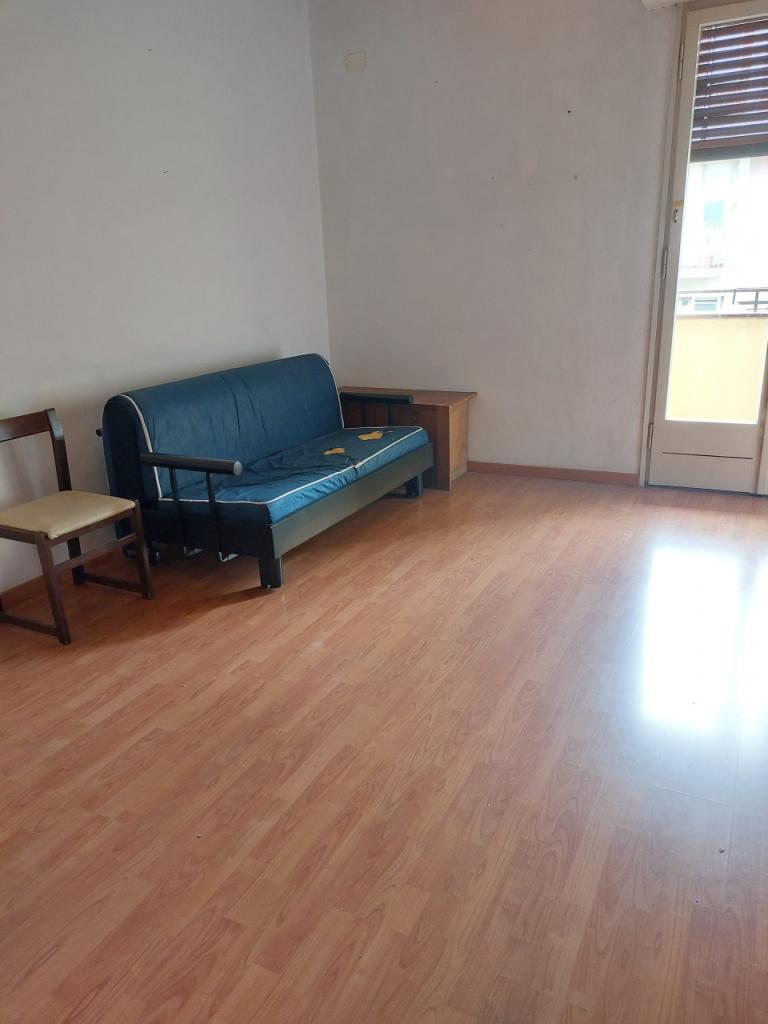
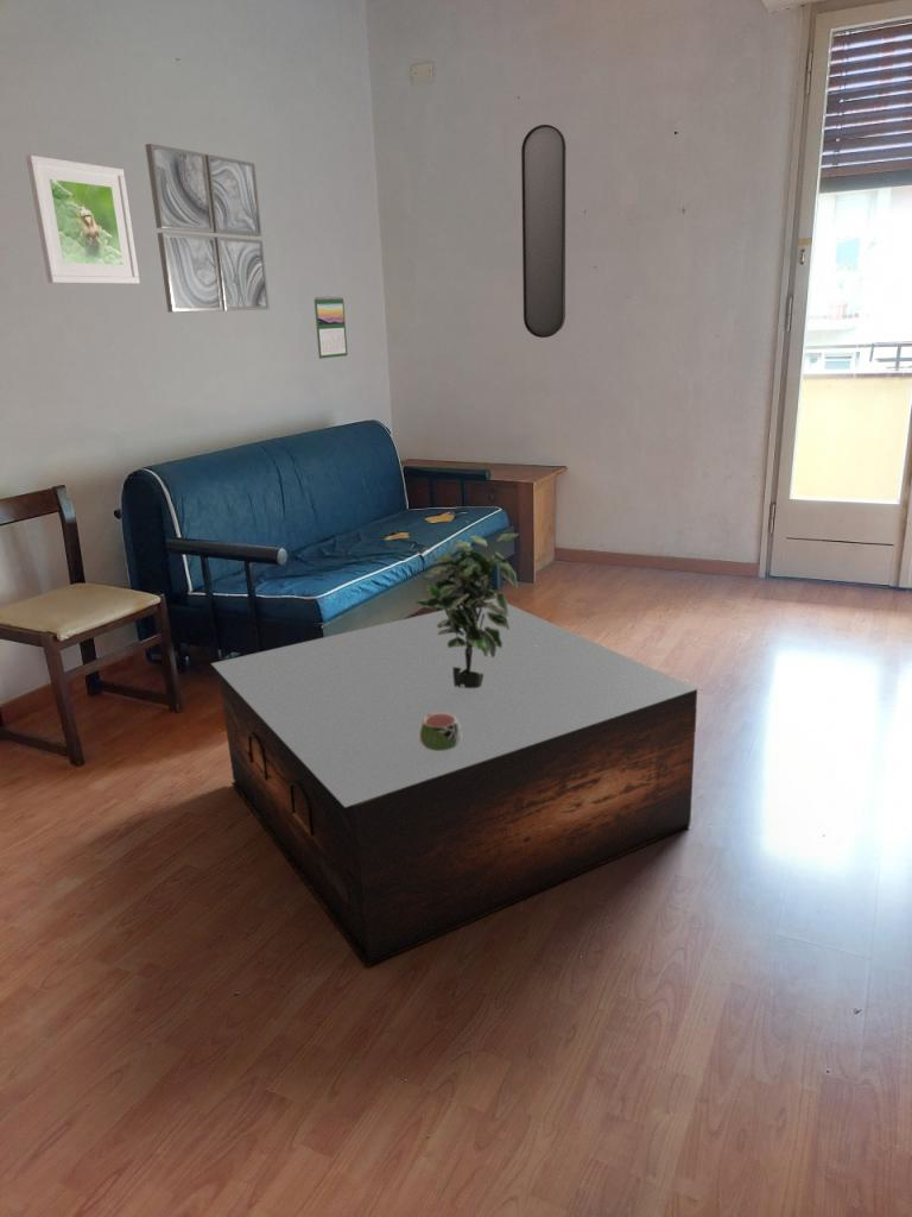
+ mug (437, 729)
+ wall art (213, 232)
+ calendar (330, 326)
+ home mirror (544, 234)
+ potted plant (469, 610)
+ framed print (87, 223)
+ coffee table (444, 750)
